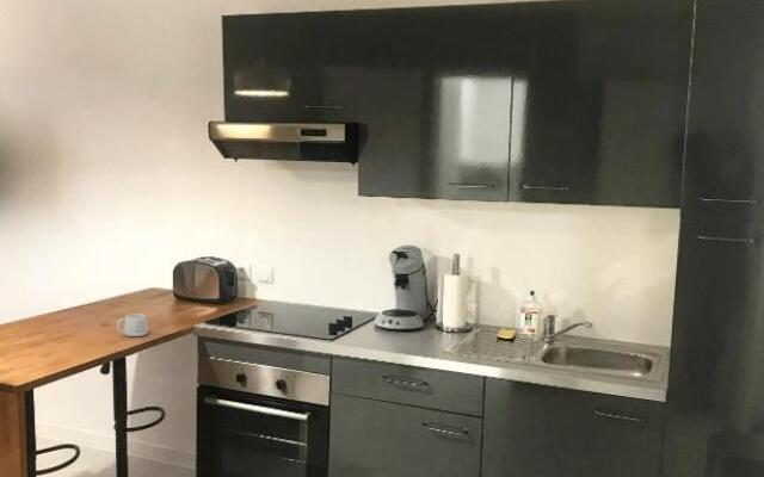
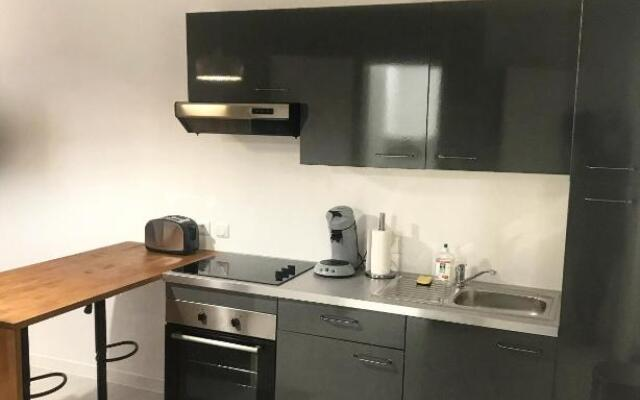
- mug (131, 326)
